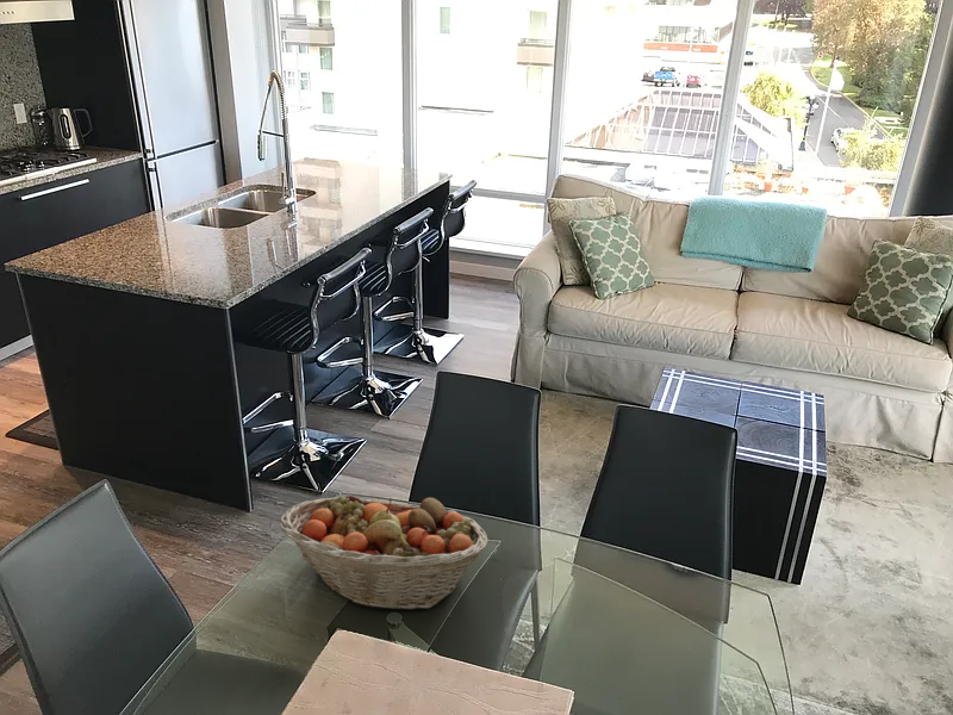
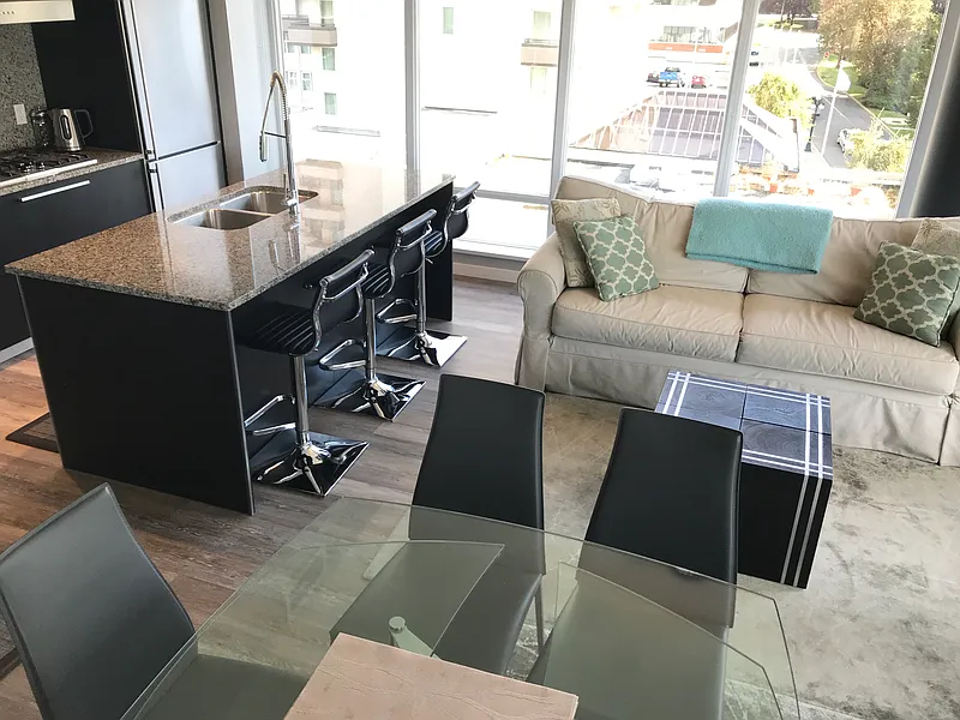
- fruit basket (384, 541)
